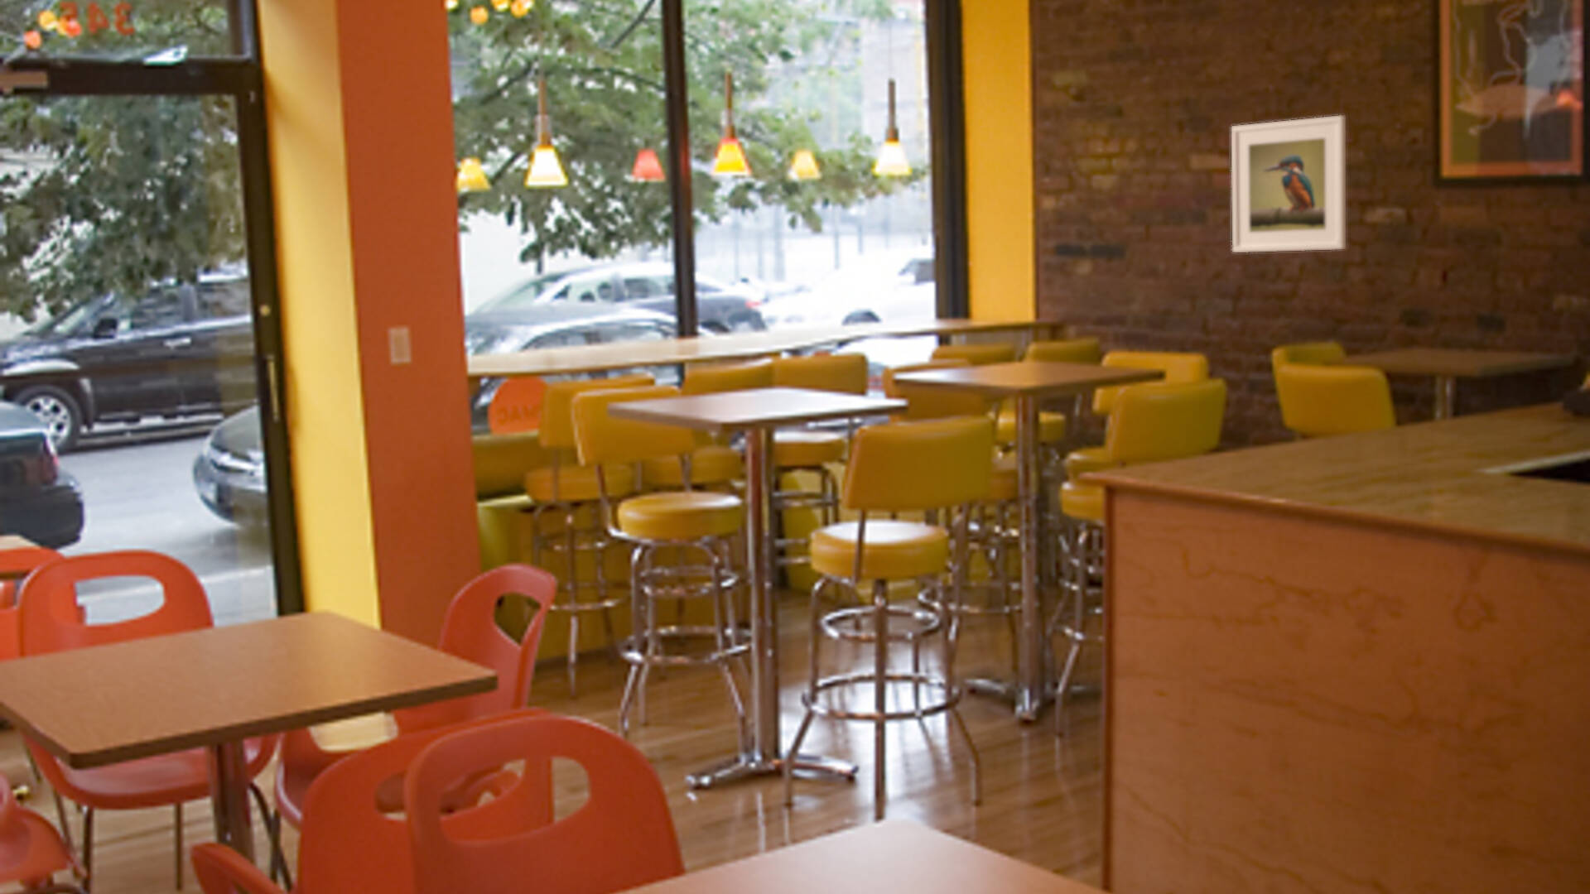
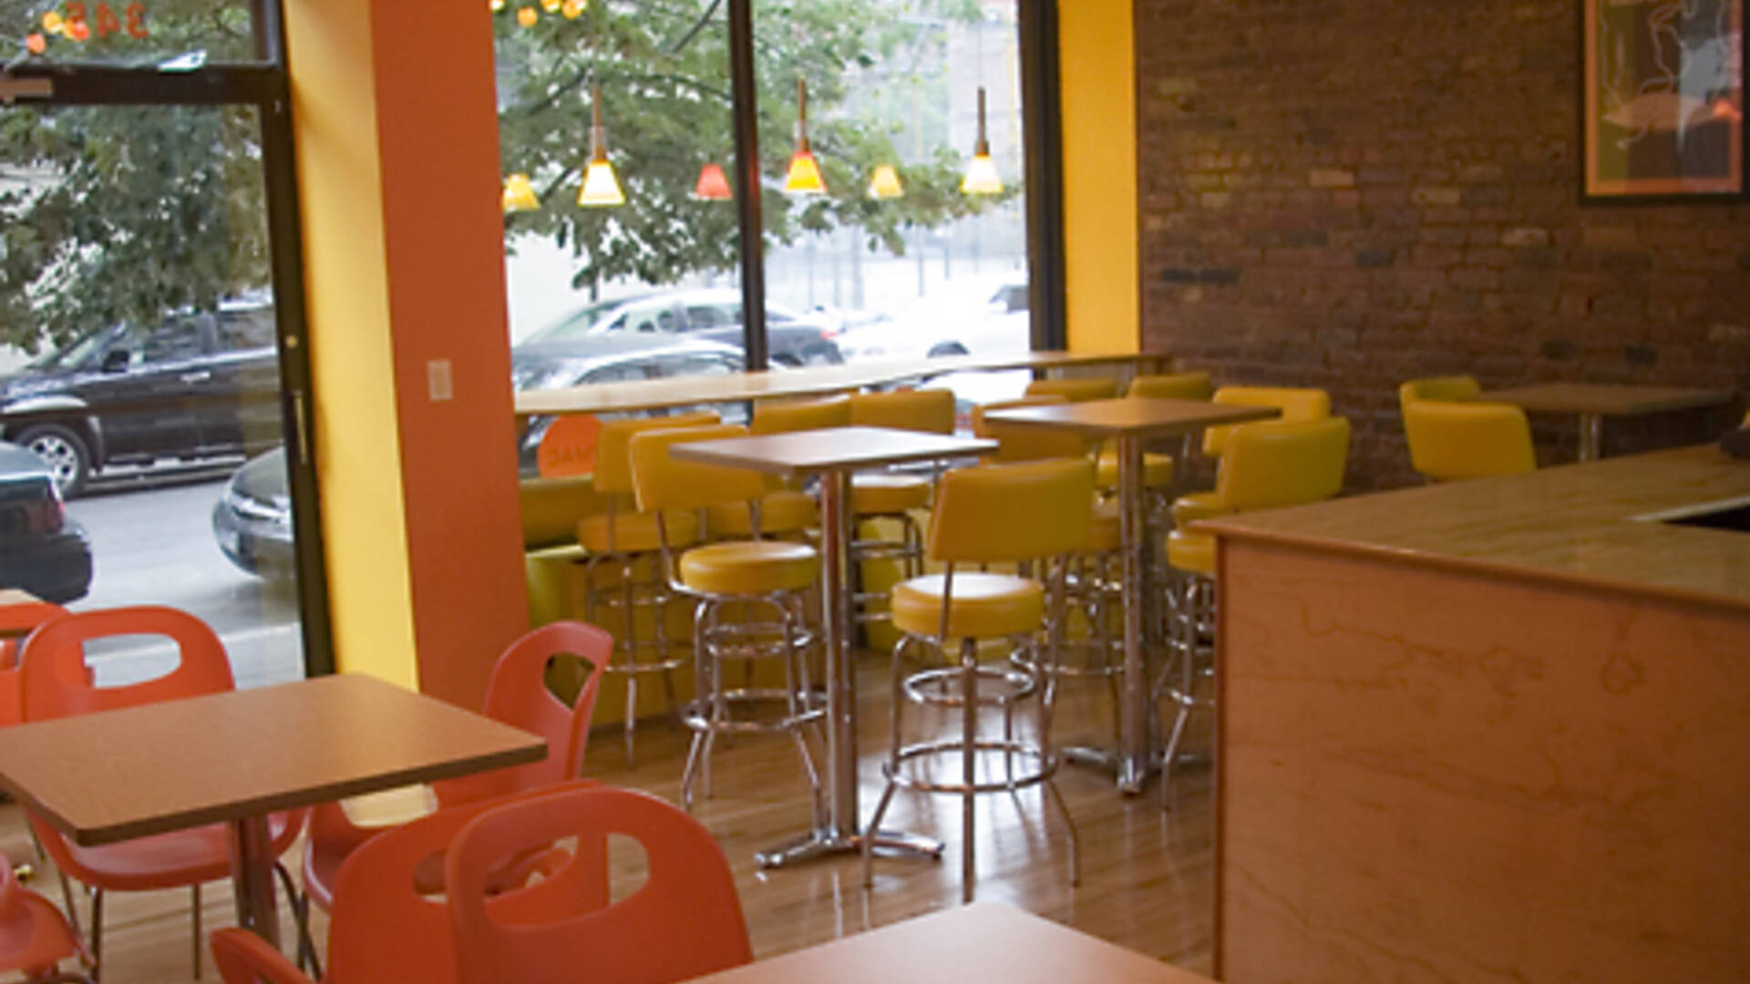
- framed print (1286, 186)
